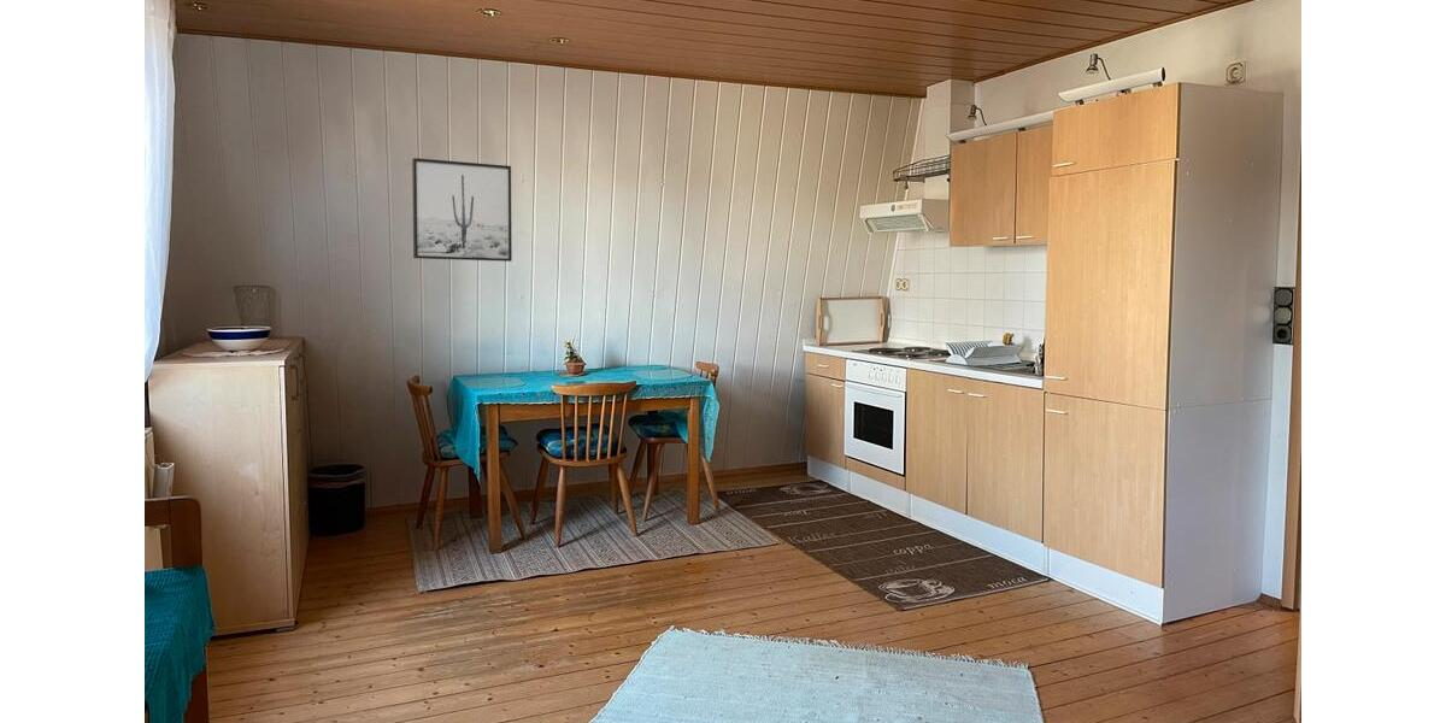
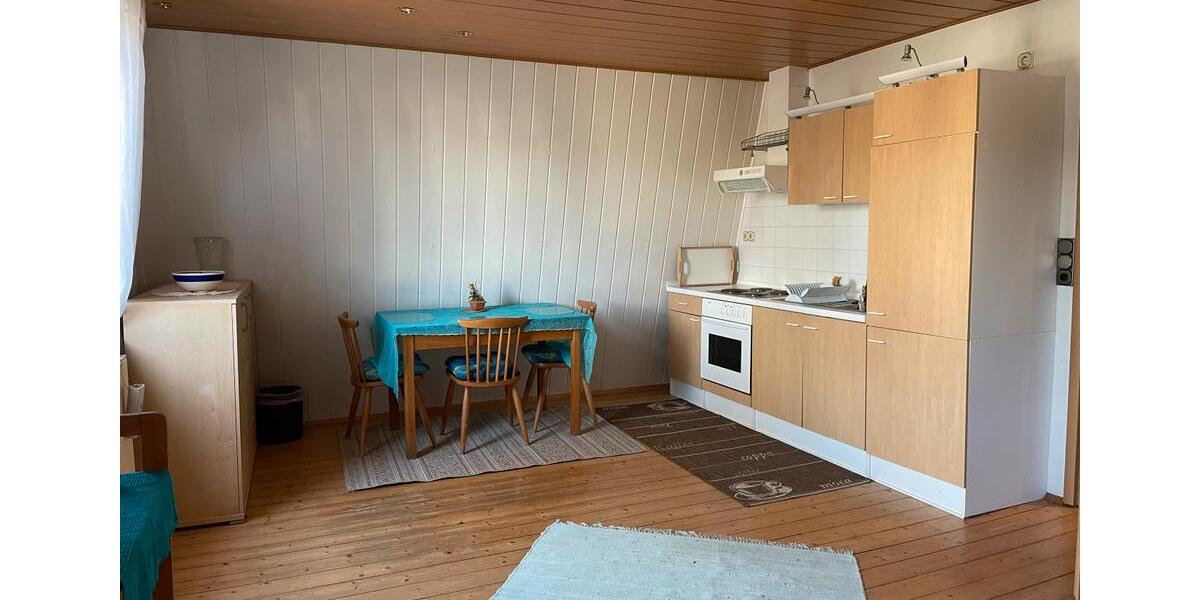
- wall art (463, 211)
